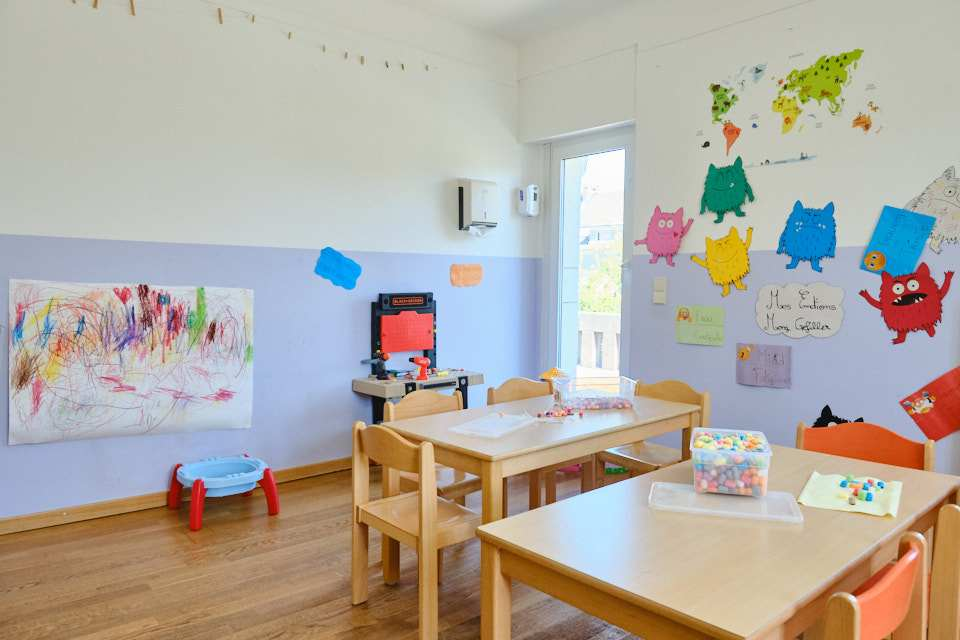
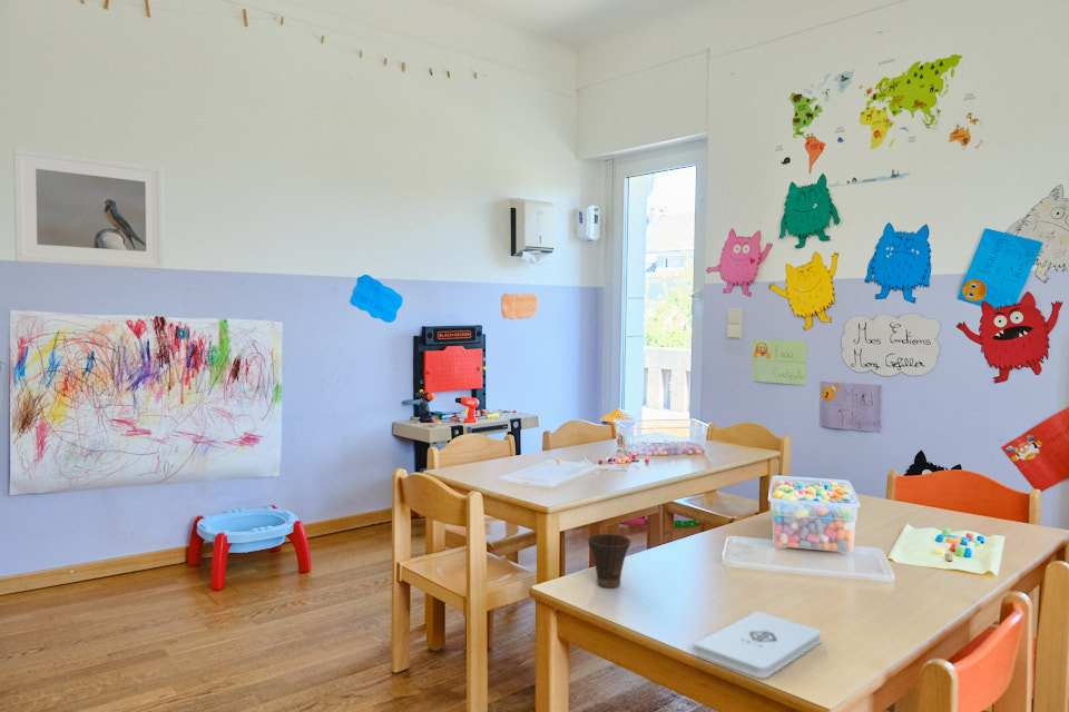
+ cup (608, 561)
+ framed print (92, 211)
+ notepad (759, 642)
